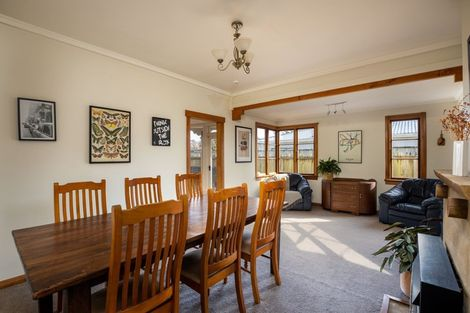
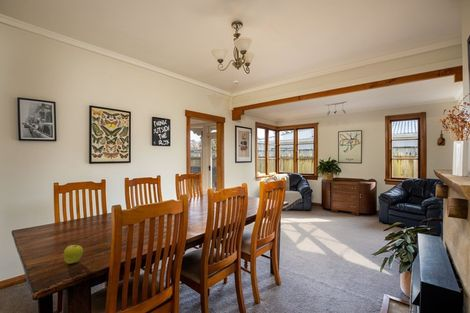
+ fruit (73, 253)
